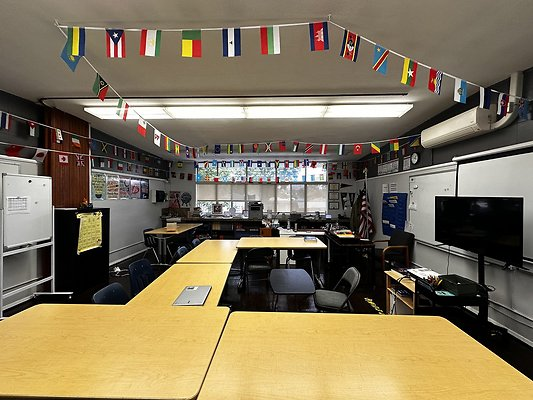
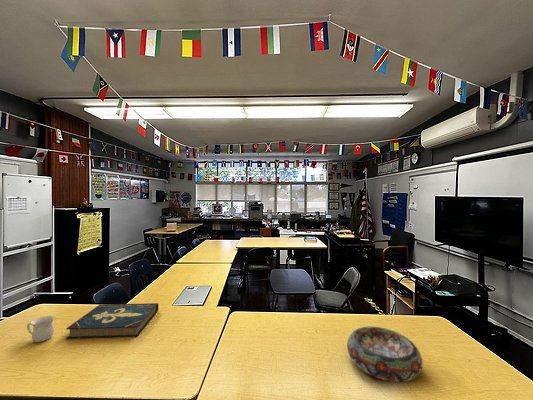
+ mug (39, 329)
+ book (117, 318)
+ decorative bowl (382, 351)
